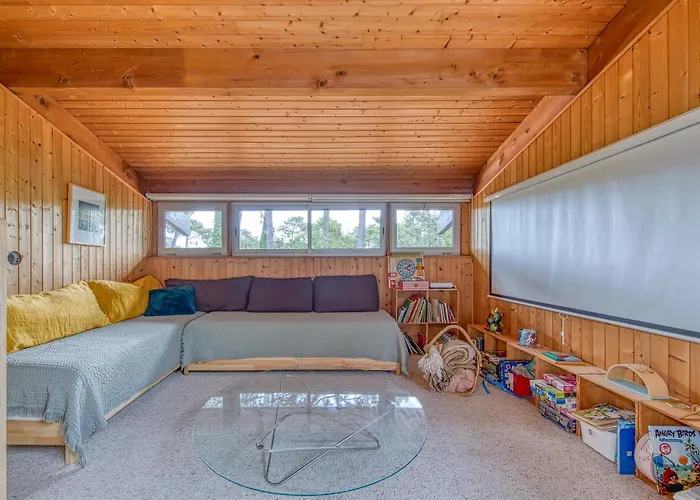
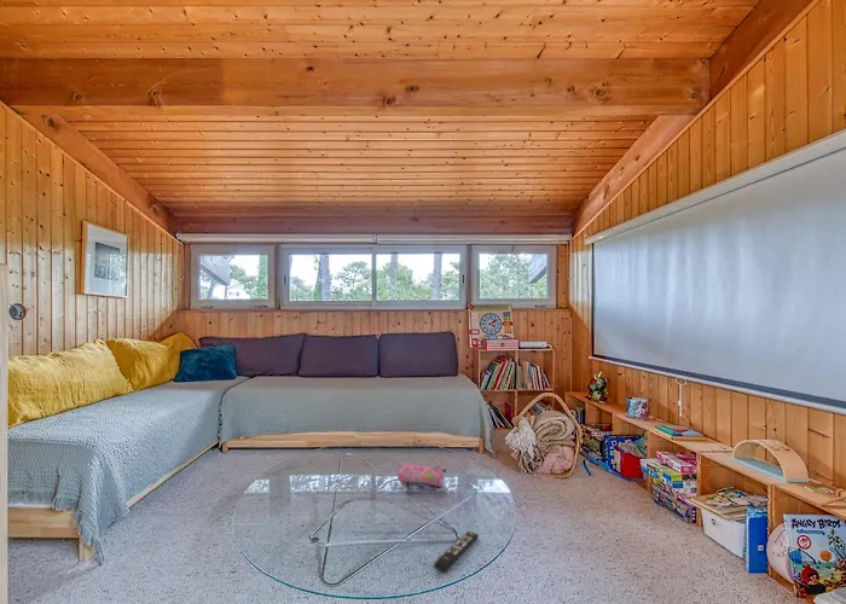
+ pencil case (421, 474)
+ remote control (457, 550)
